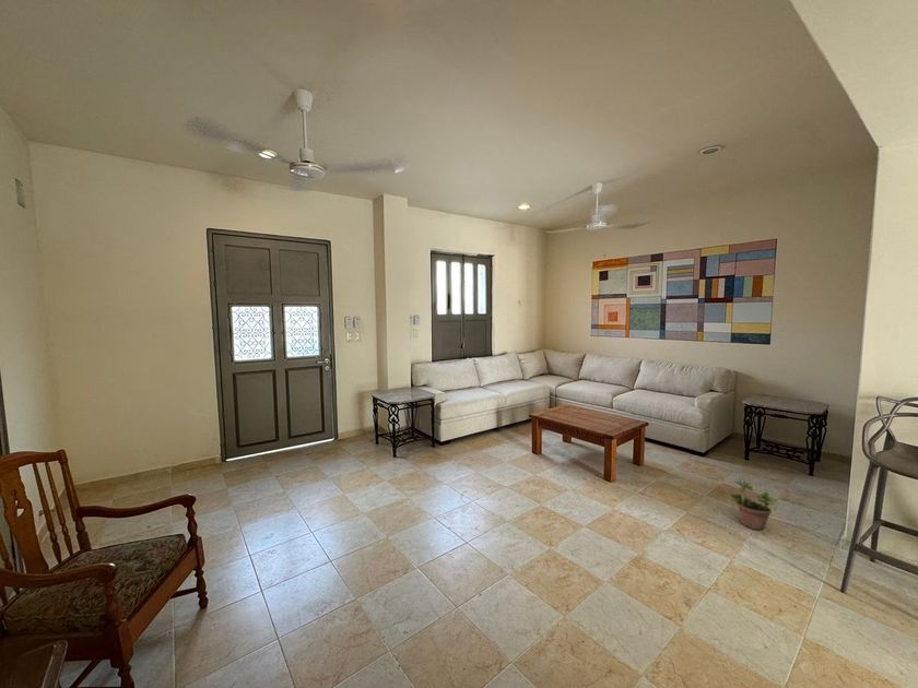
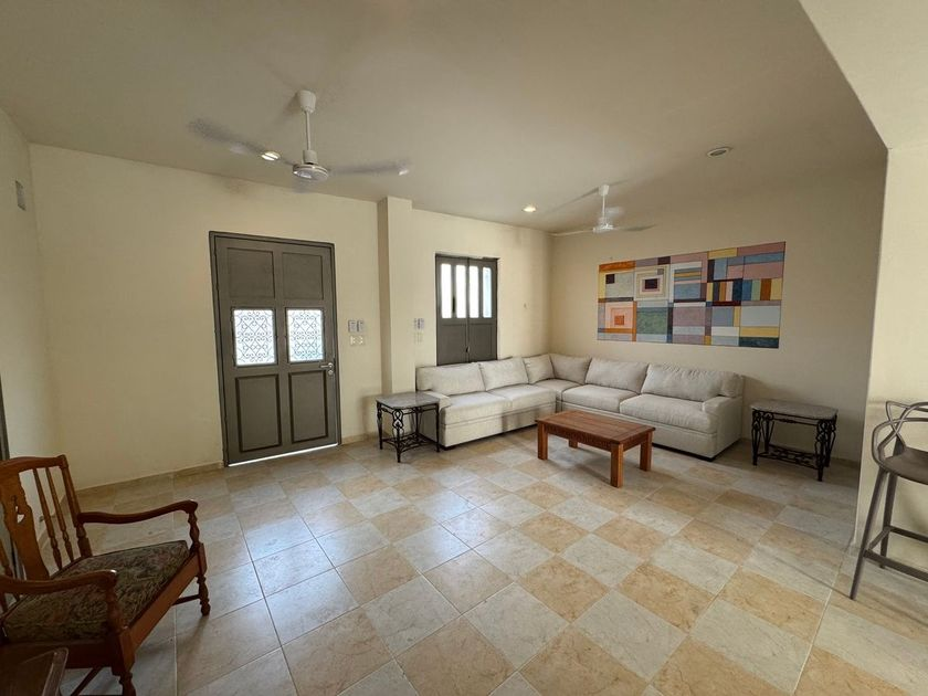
- potted plant (752, 501)
